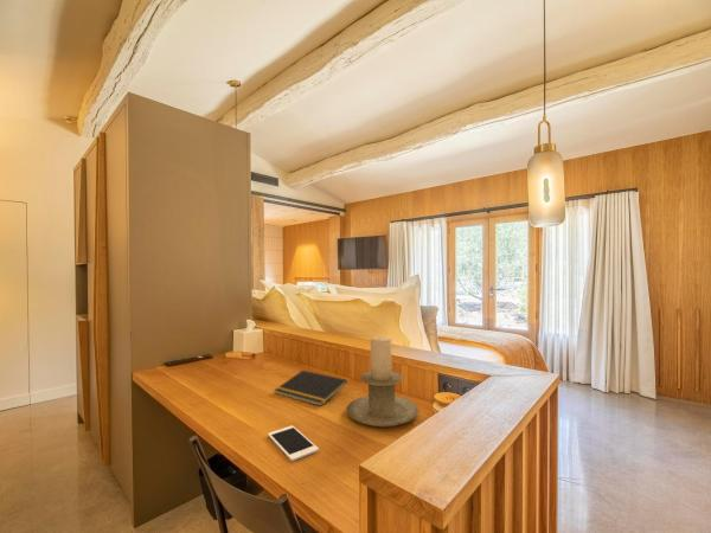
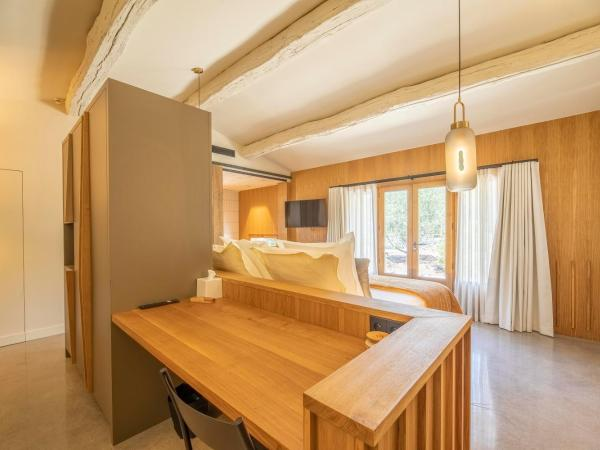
- candle holder (380, 375)
- cell phone (292, 441)
- notepad (310, 386)
